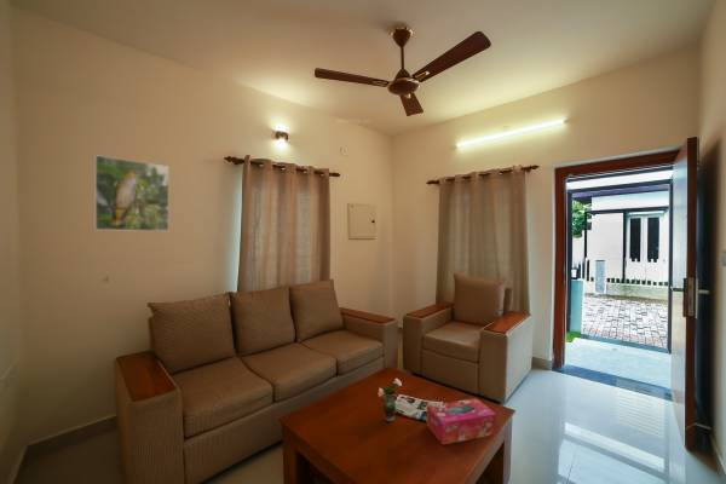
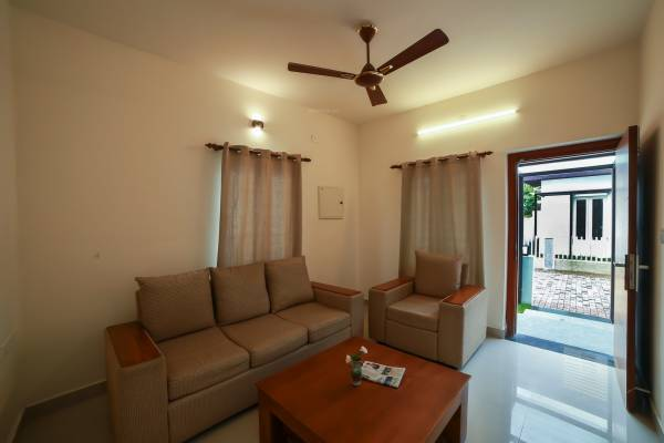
- tissue box (460, 419)
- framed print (133, 195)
